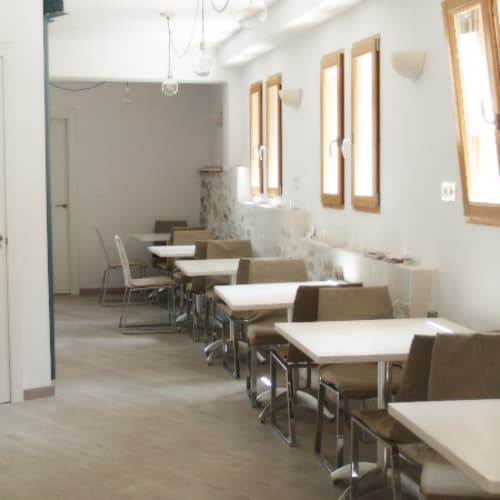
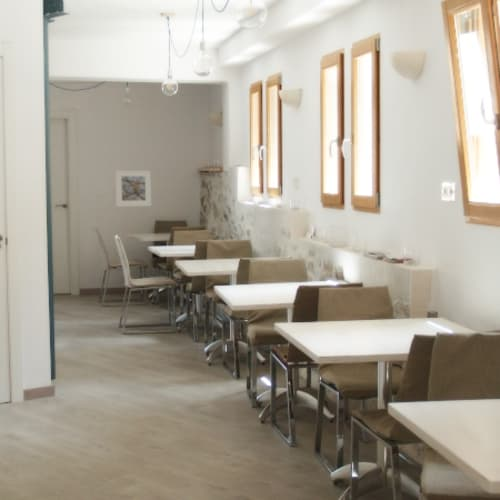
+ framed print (133, 188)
